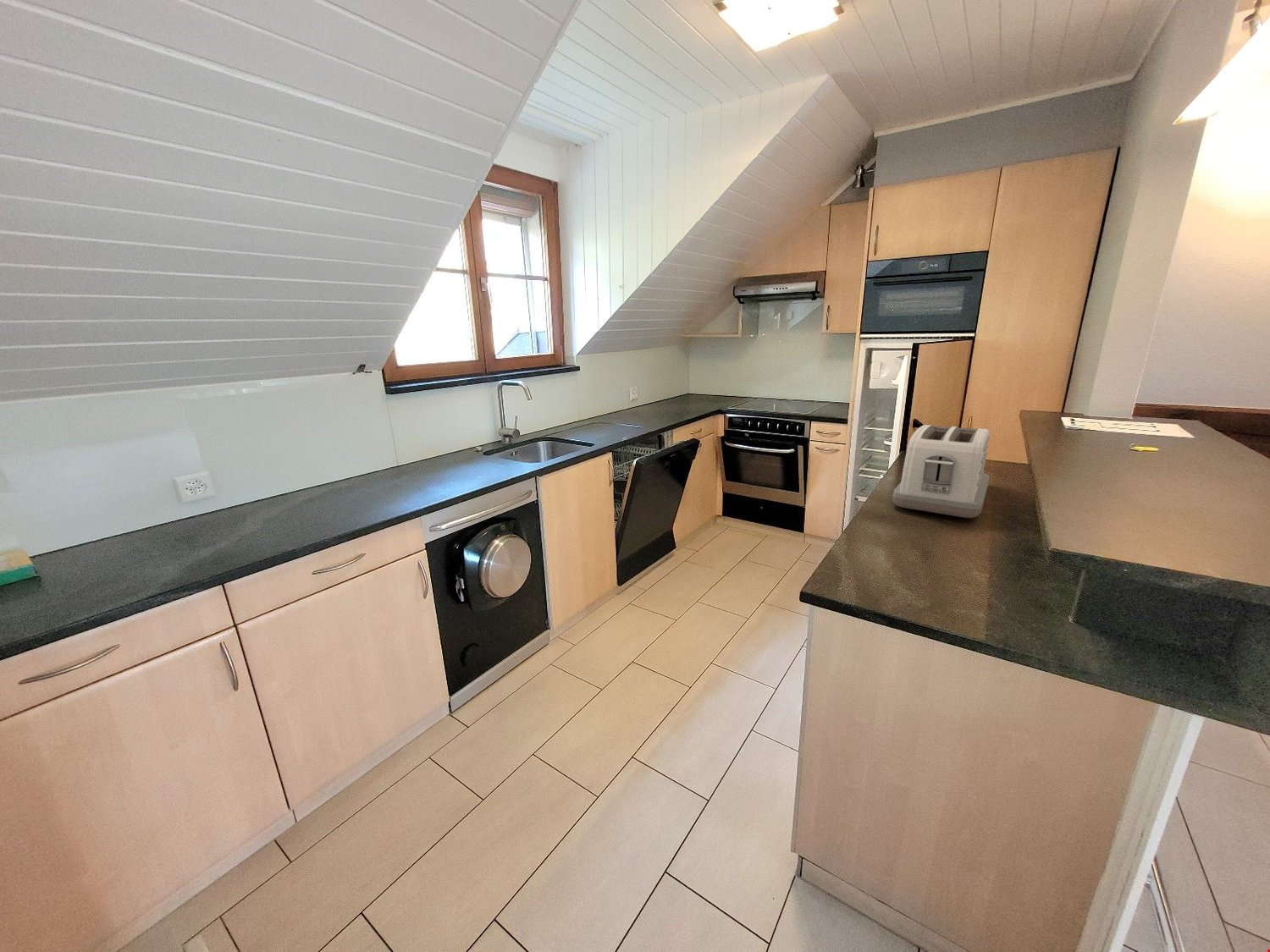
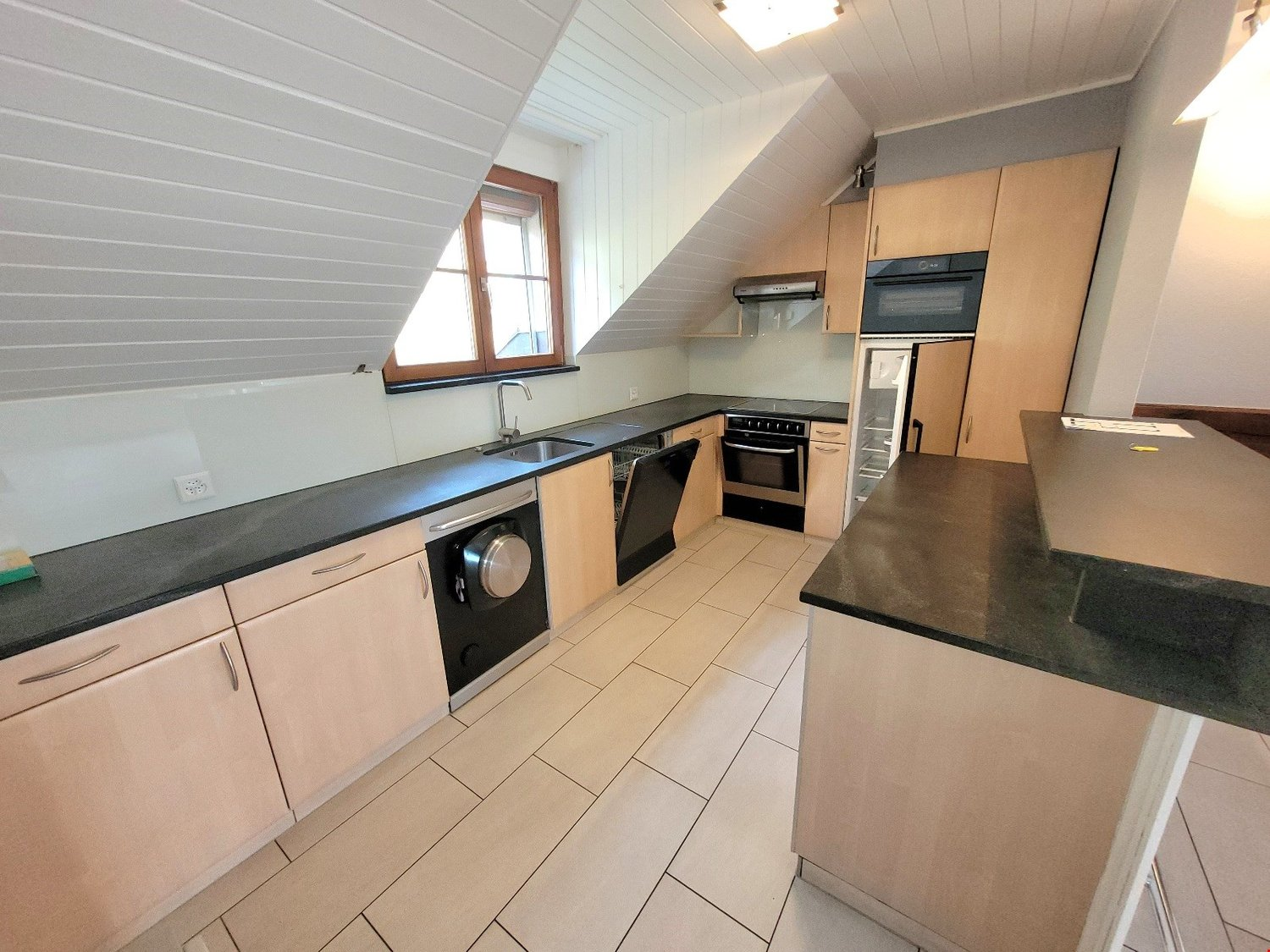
- toaster (946, 464)
